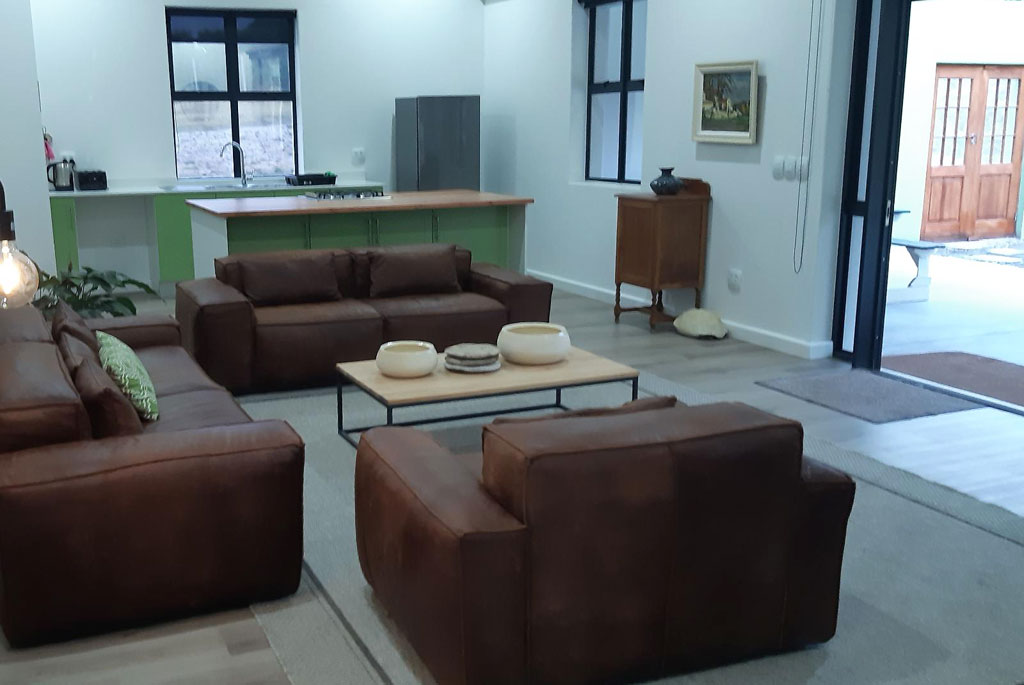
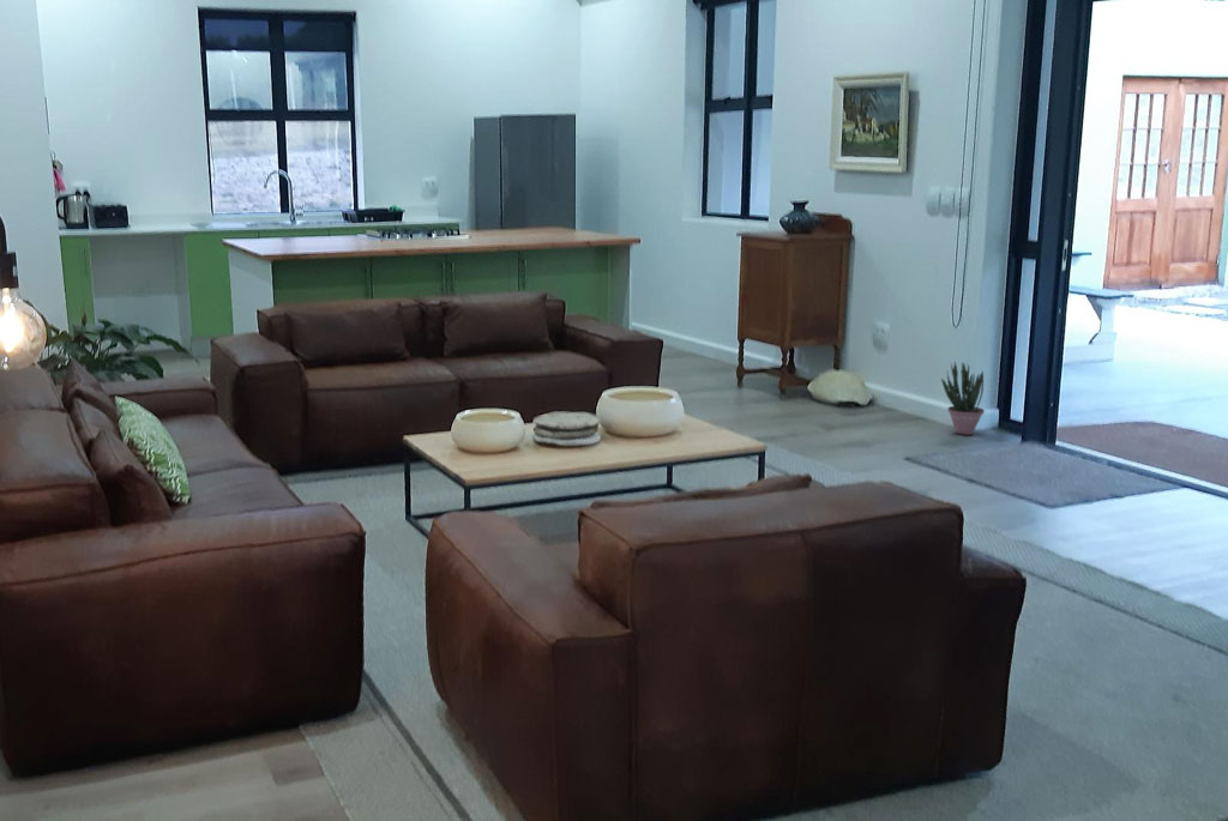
+ potted plant (962, 397)
